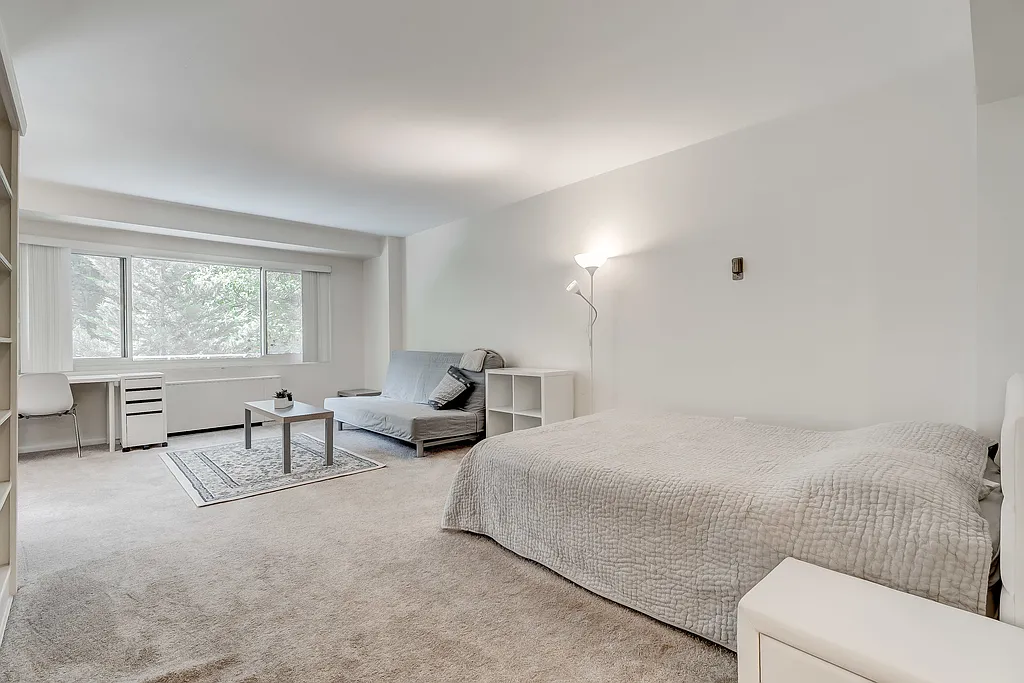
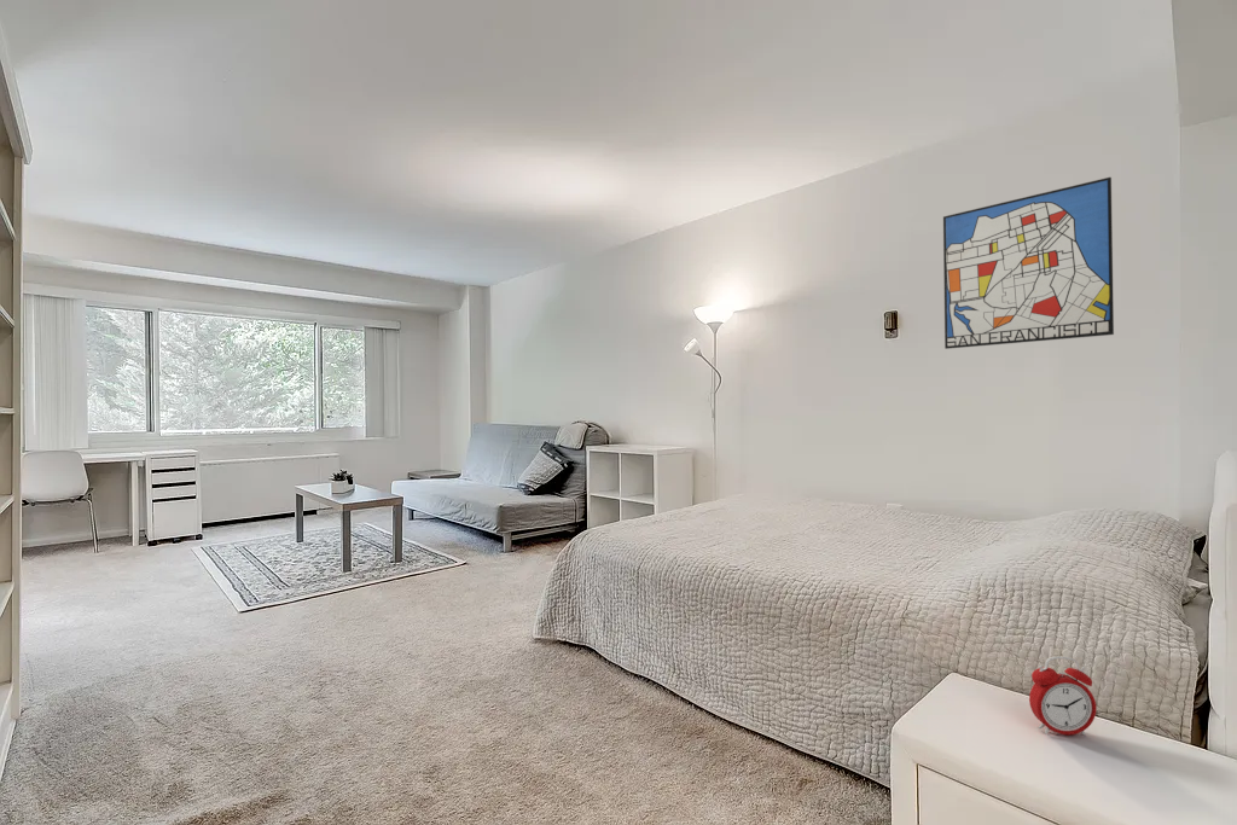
+ wall art (1021, 269)
+ alarm clock (1062, 693)
